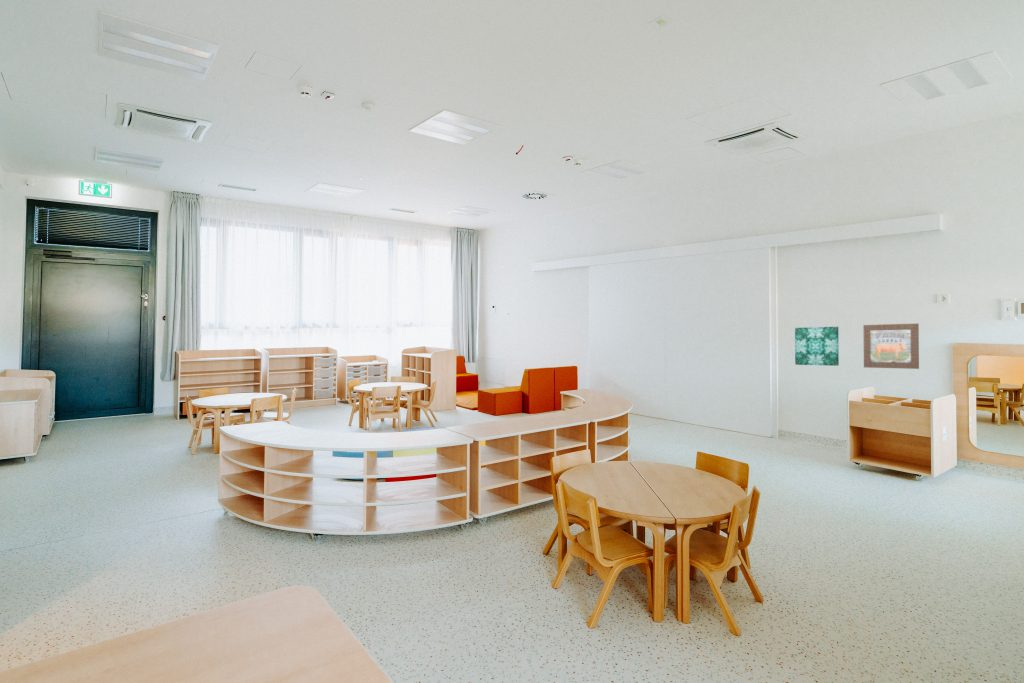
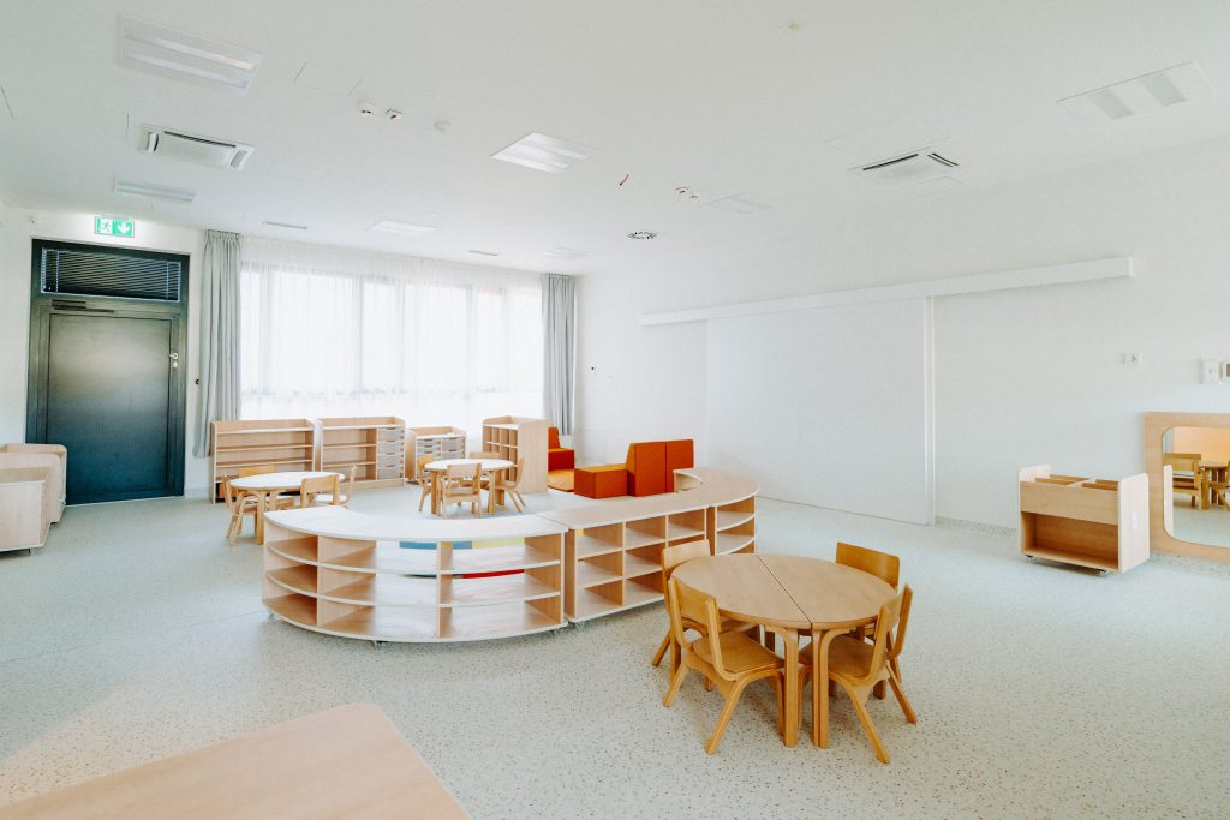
- wall art (816, 346)
- wall art (890, 346)
